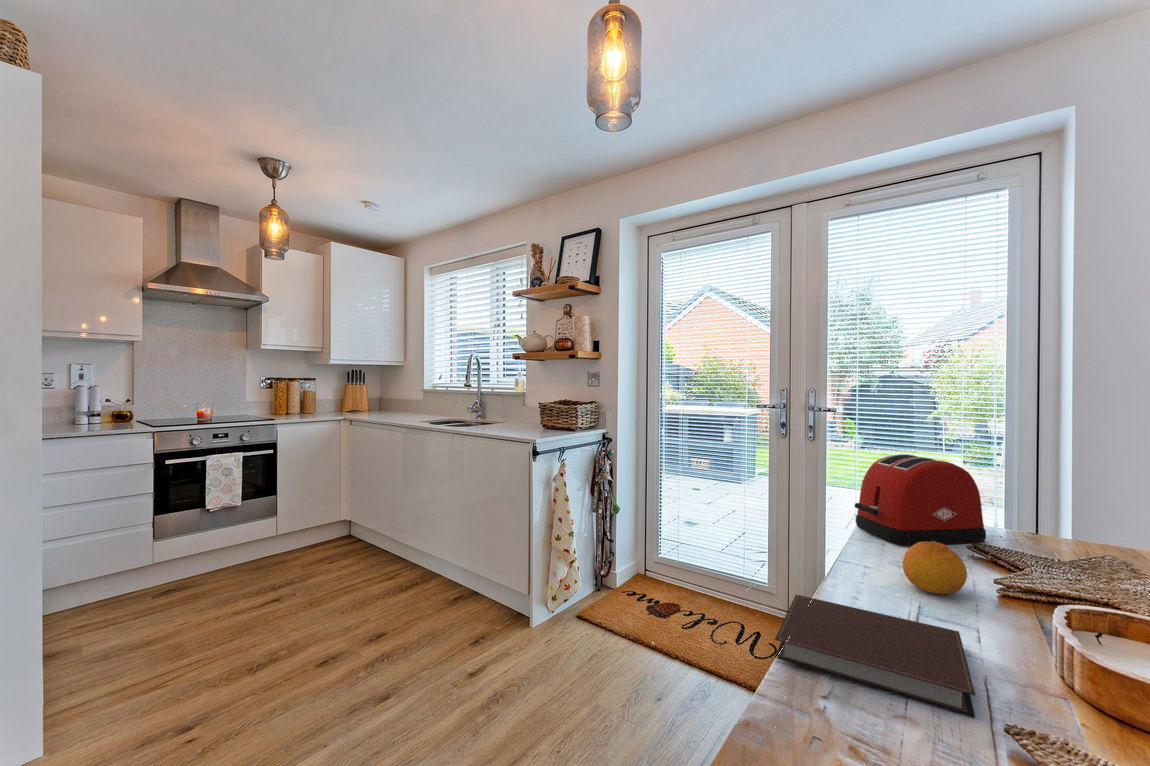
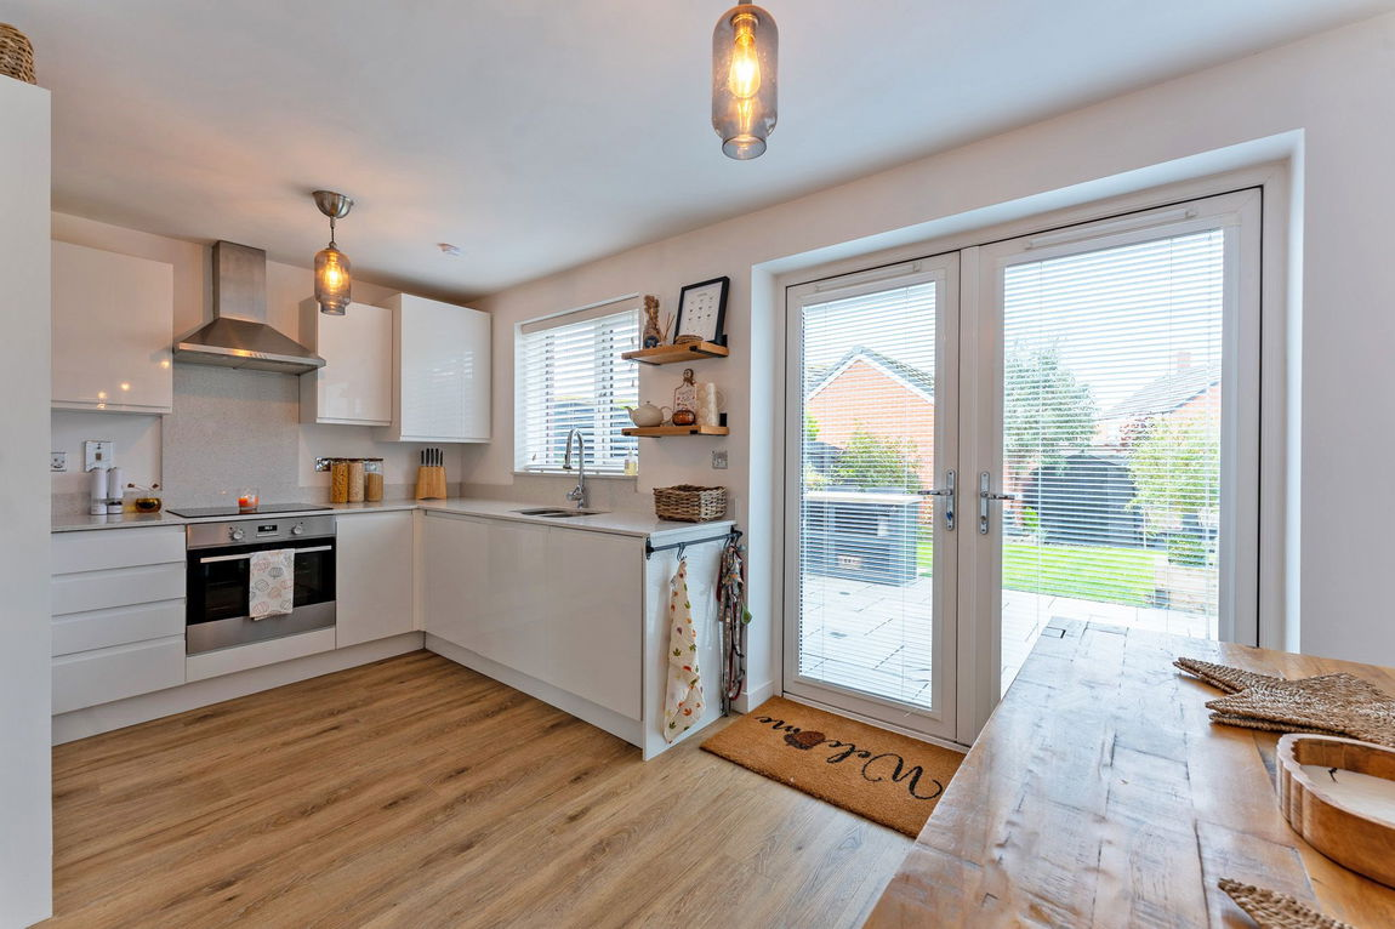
- toaster (918, 495)
- notebook (868, 643)
- fruit (933, 565)
